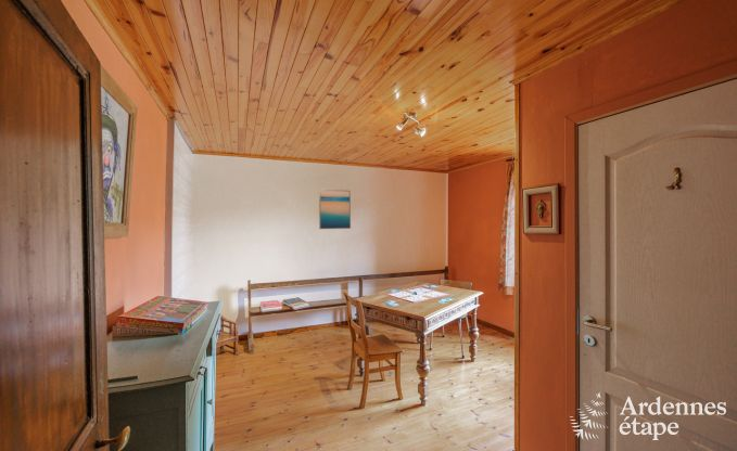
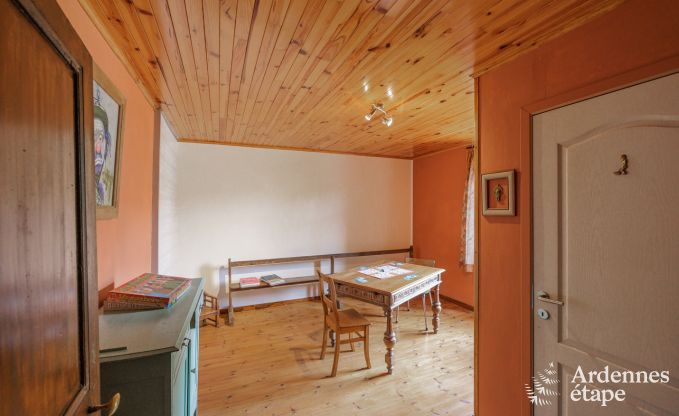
- wall art (334, 209)
